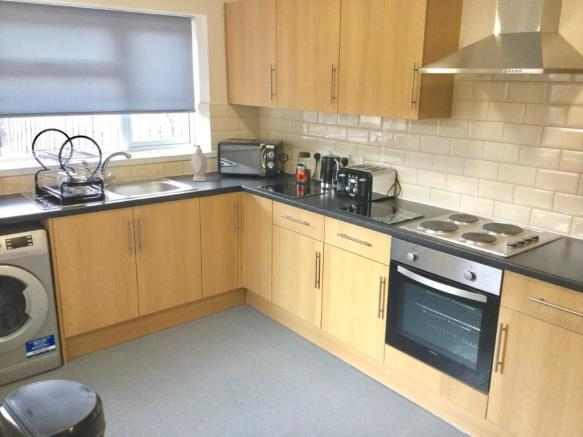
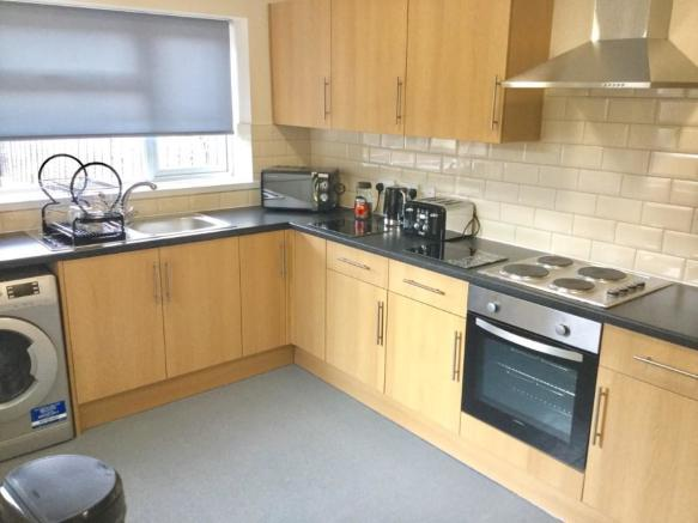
- soap bottle (198, 163)
